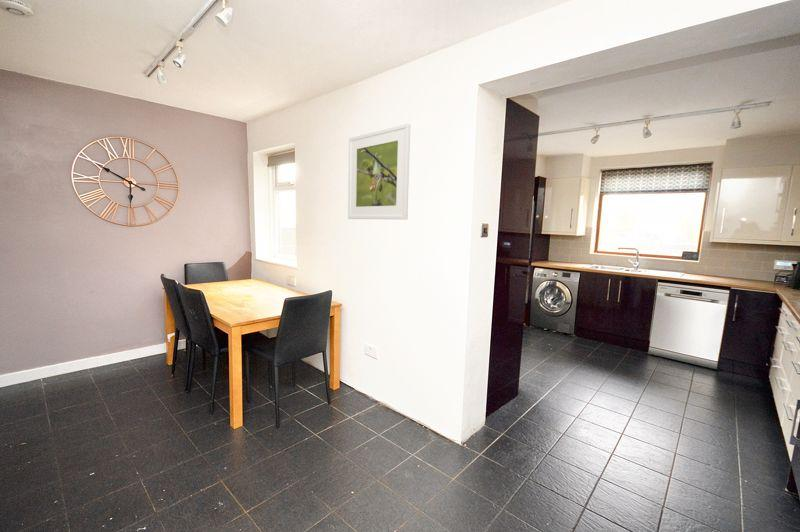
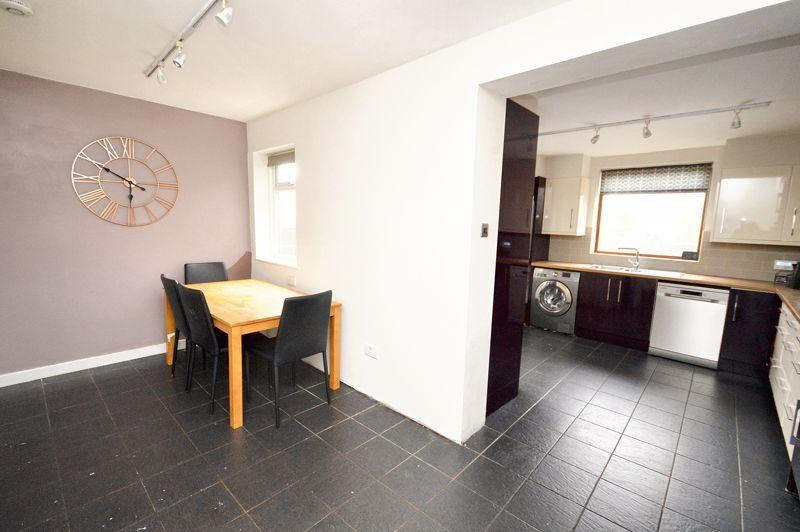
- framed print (376, 175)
